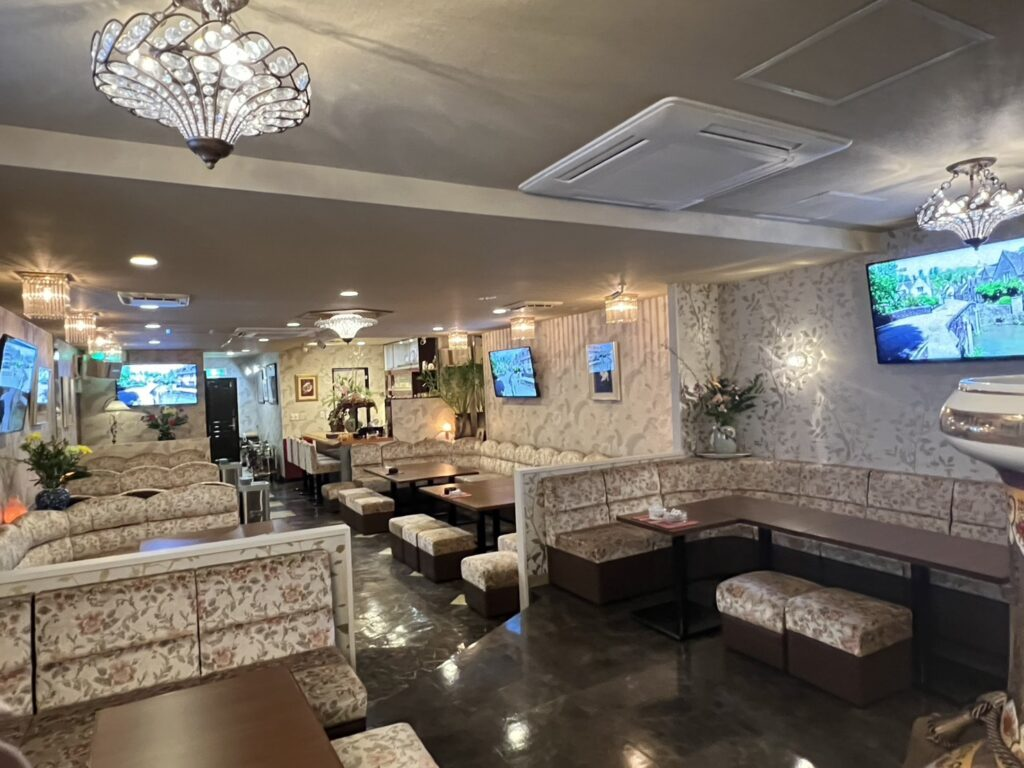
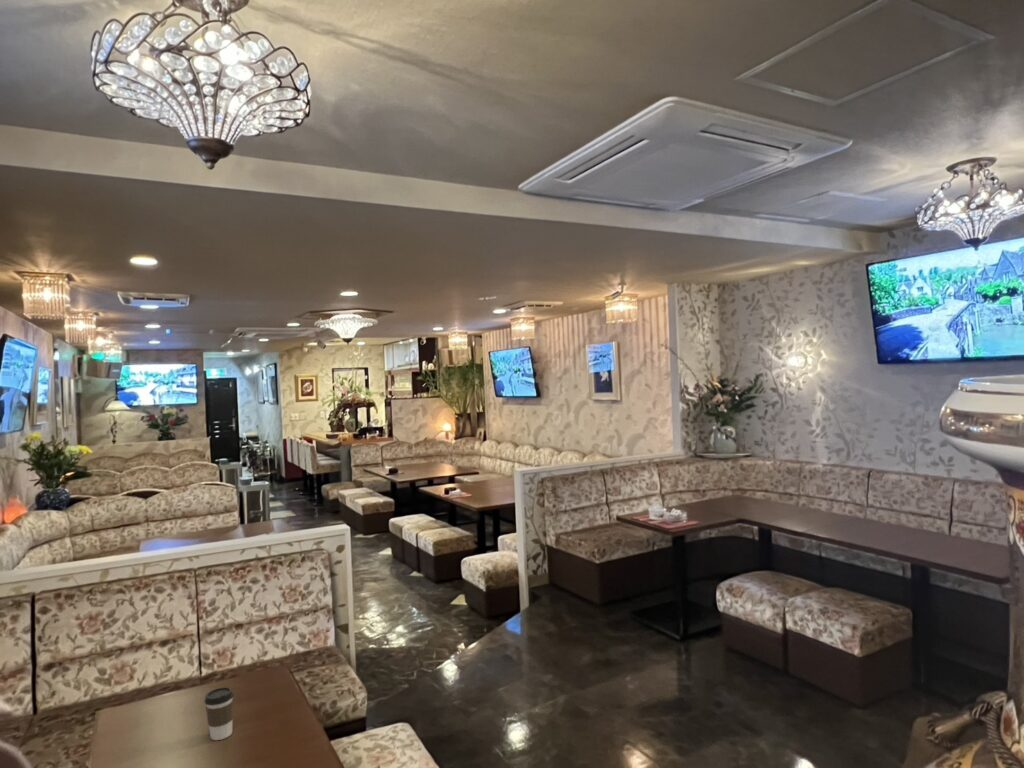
+ coffee cup (220, 713)
